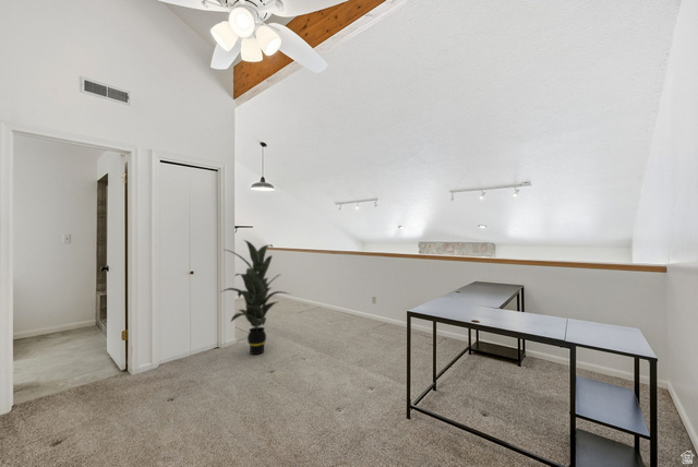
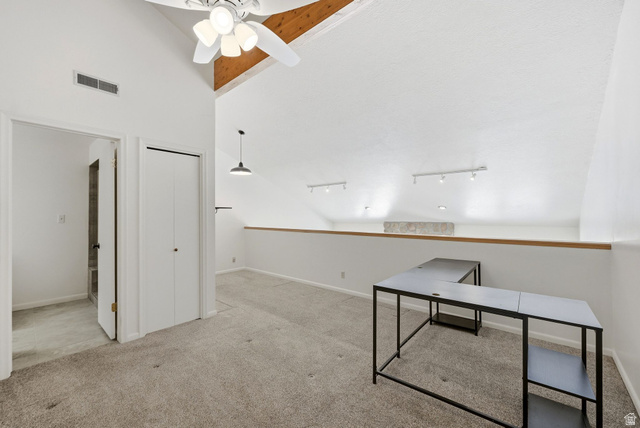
- indoor plant (251, 296)
